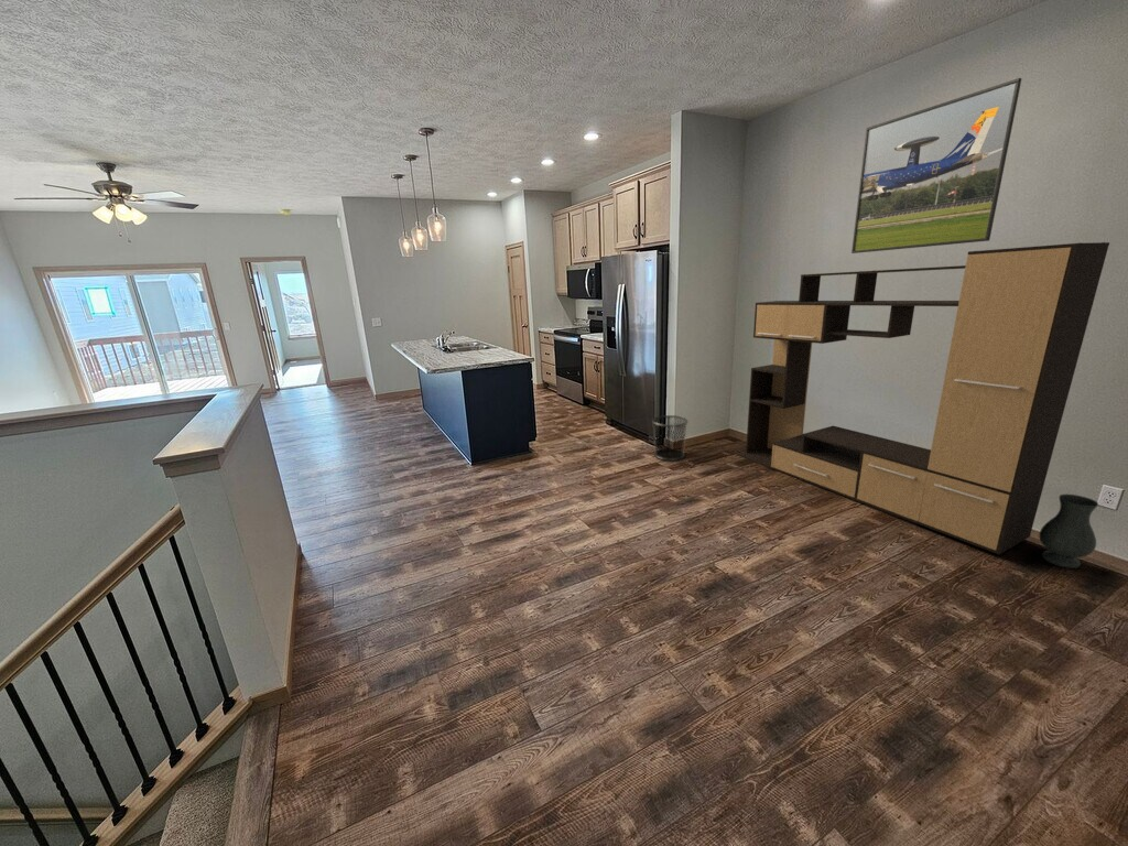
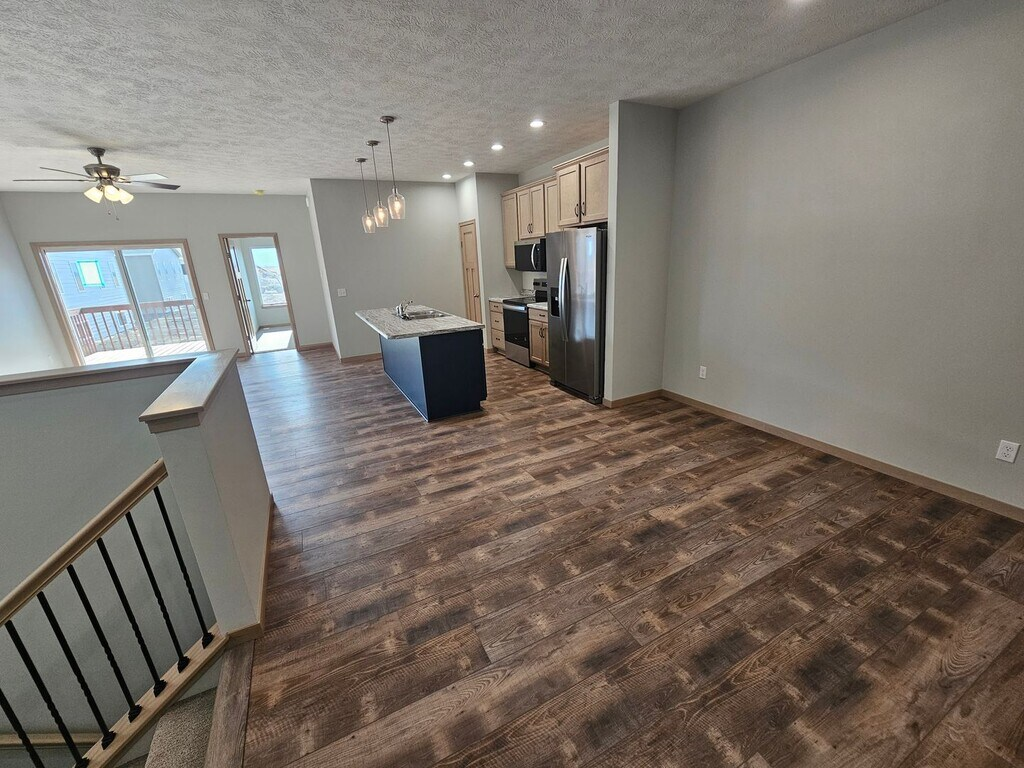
- media console (865, 336)
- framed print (922, 180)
- vase (1069, 531)
- waste bin (669, 437)
